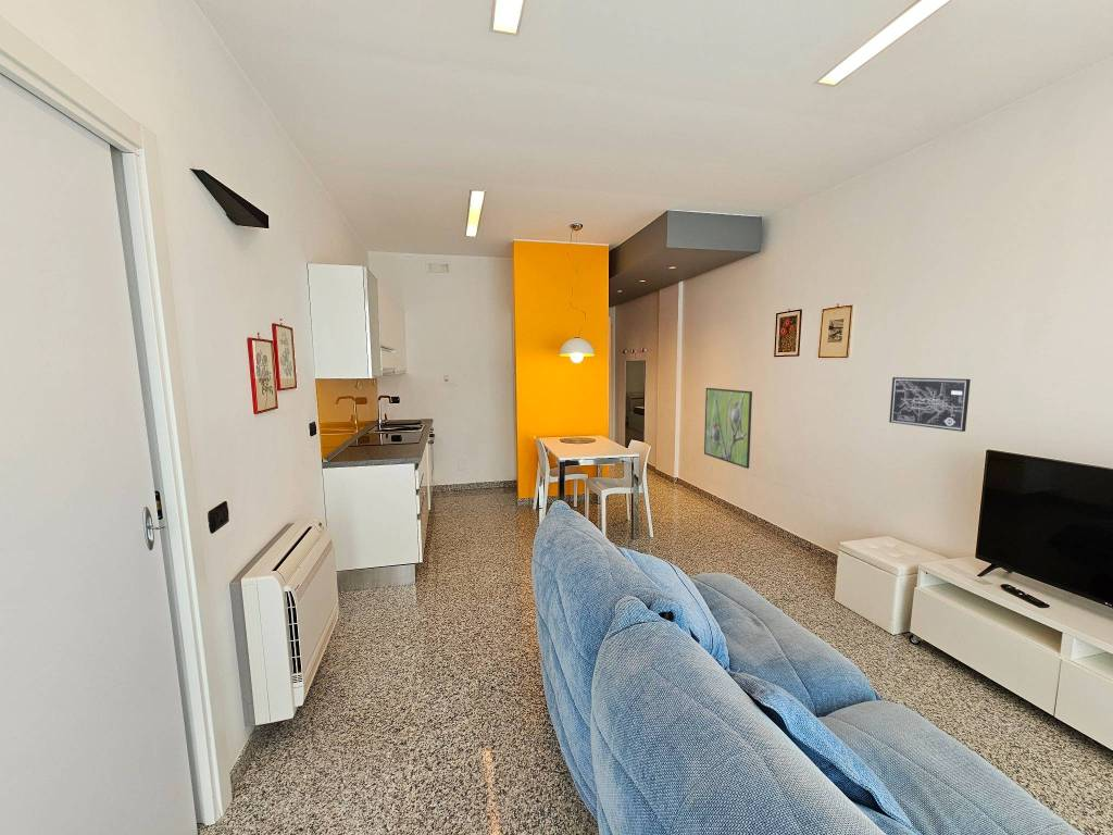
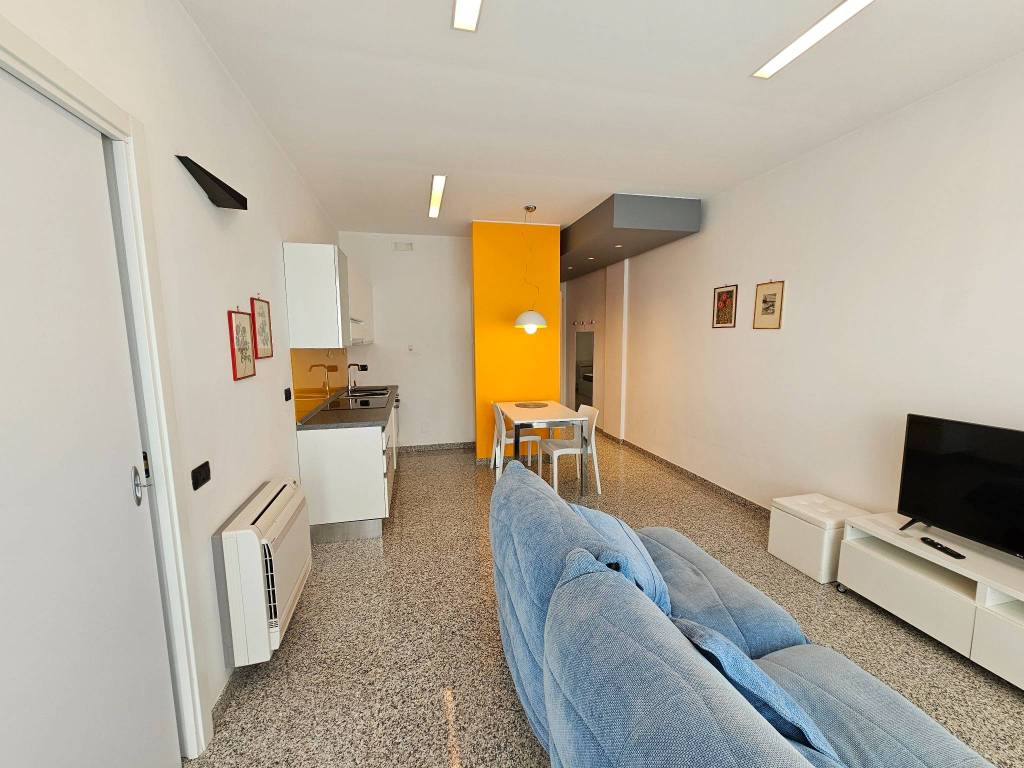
- wall art (926, 402)
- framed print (726, 425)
